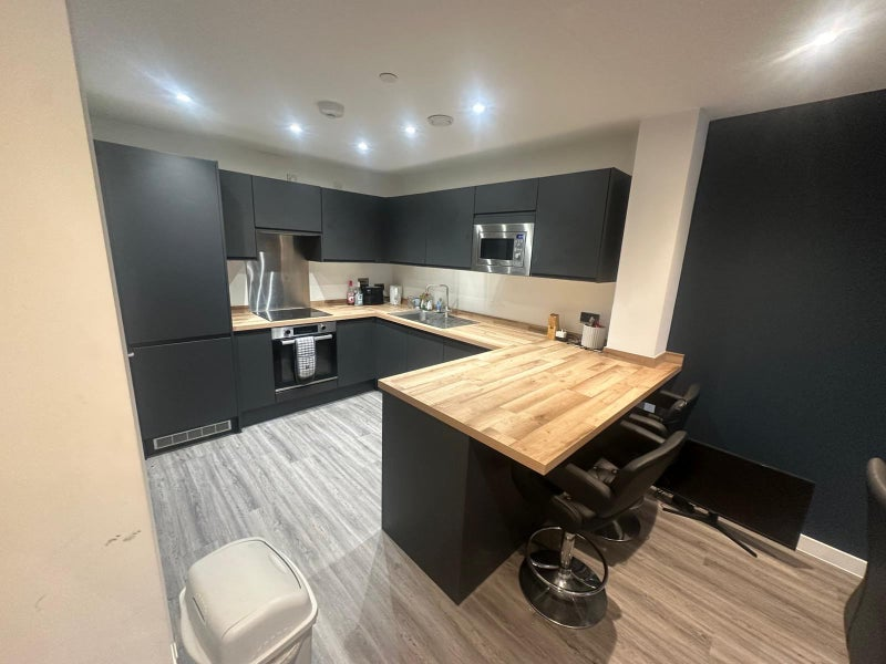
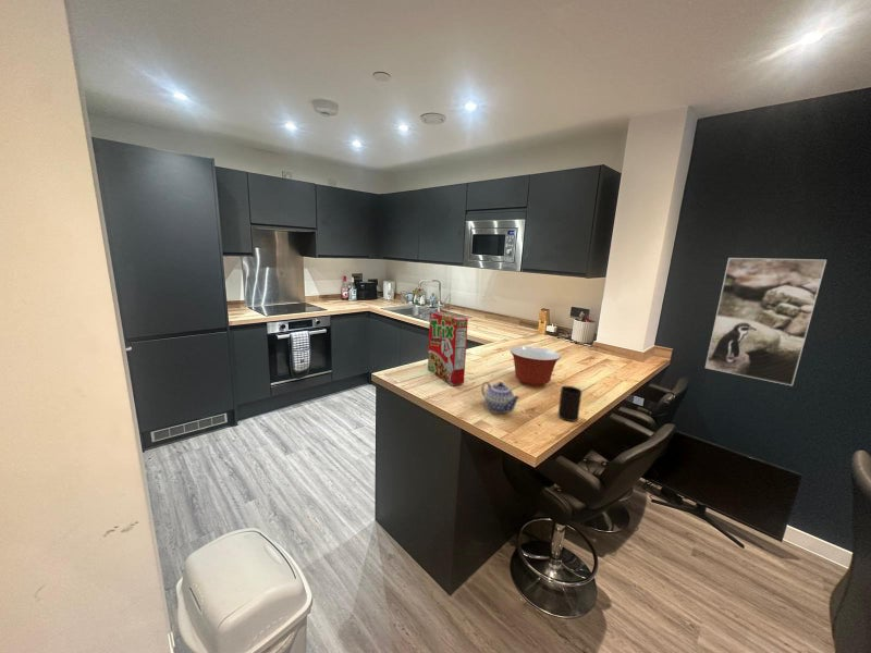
+ teapot (499, 395)
+ cup (569, 403)
+ cereal box (445, 346)
+ mixing bowl (532, 367)
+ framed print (759, 319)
